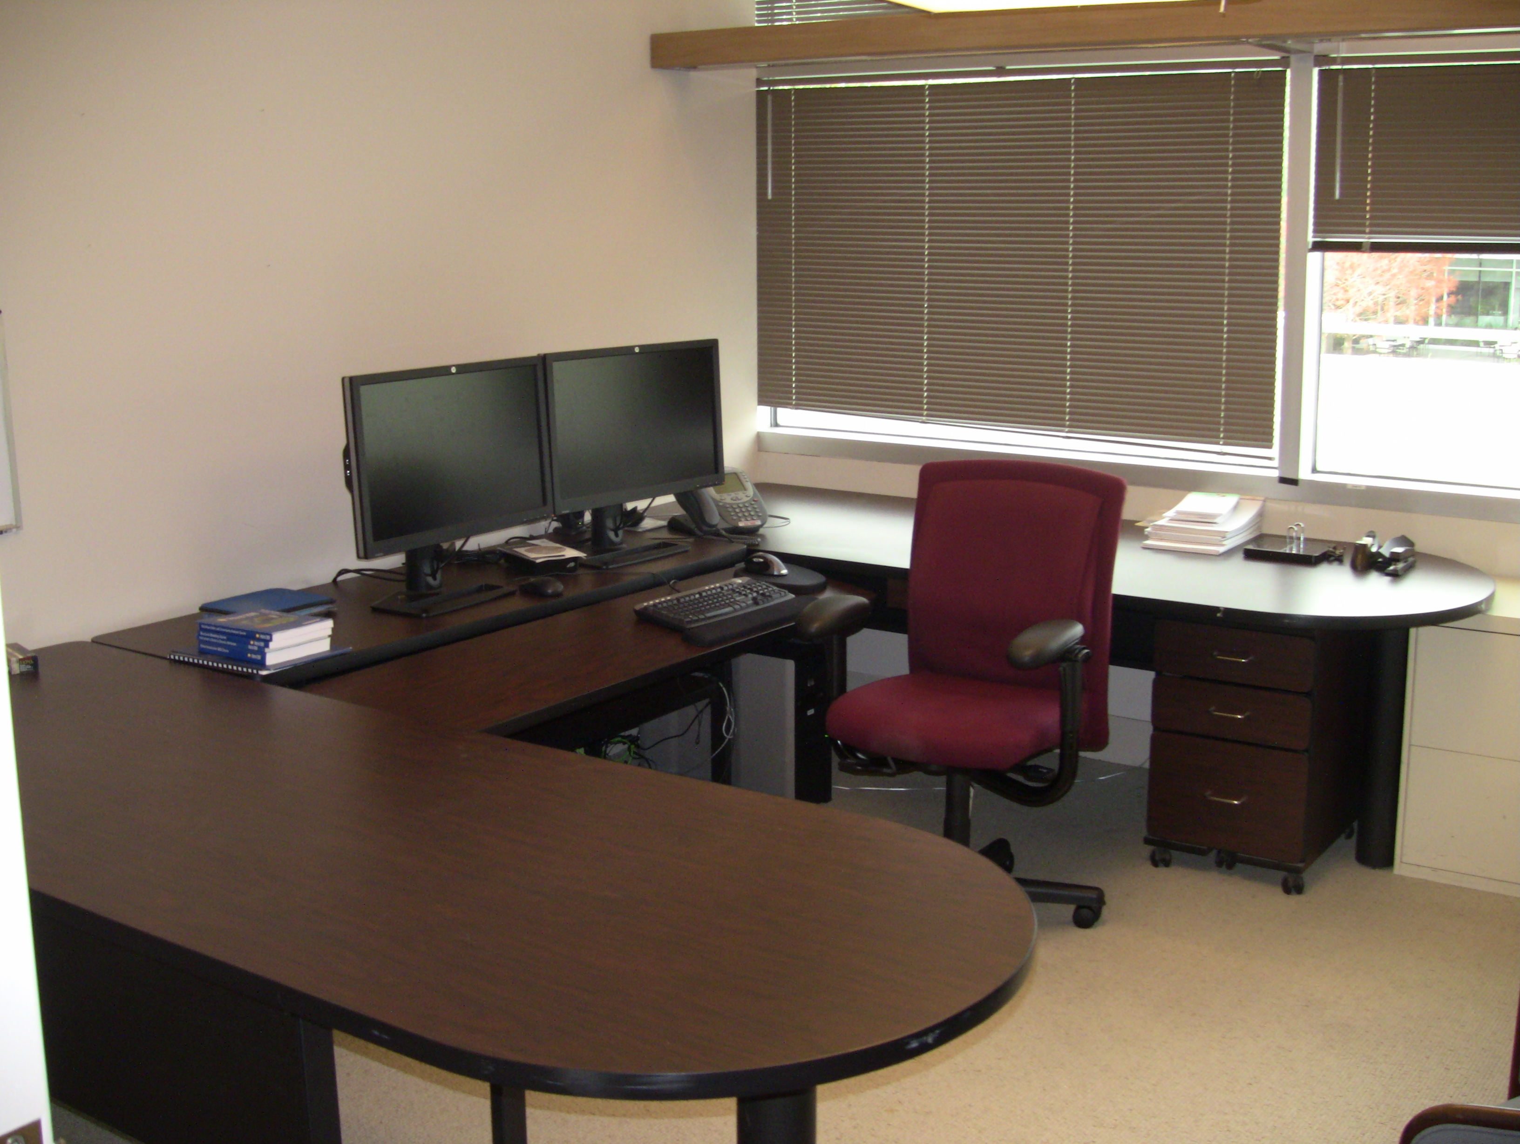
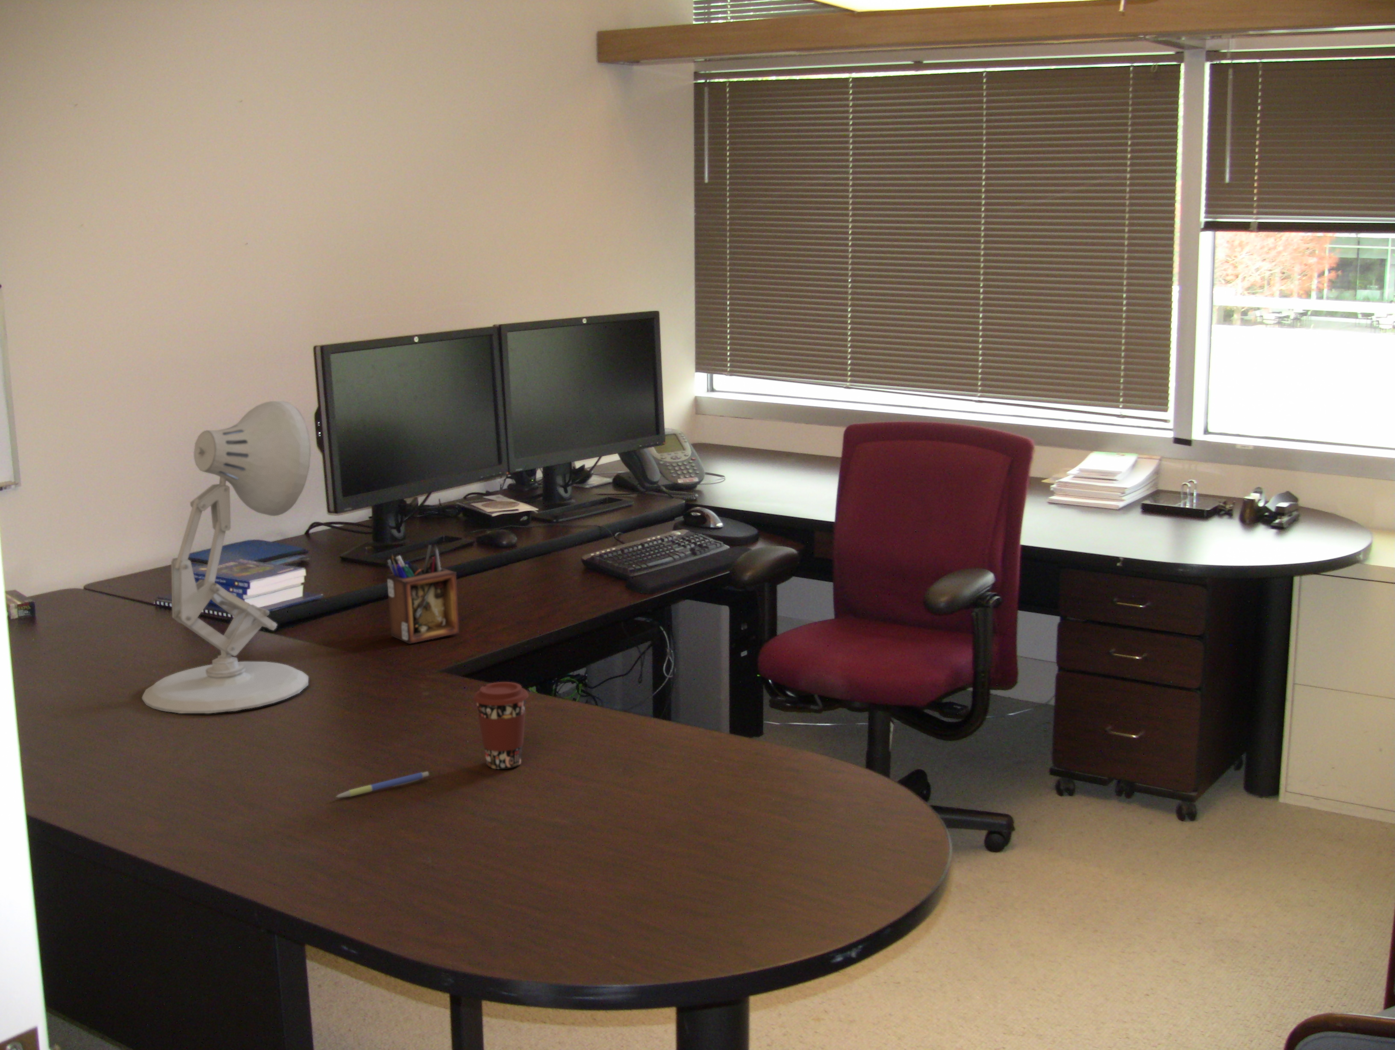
+ desk organizer (422, 592)
+ desk lamp (222, 548)
+ coffee cup (502, 726)
+ pen (383, 785)
